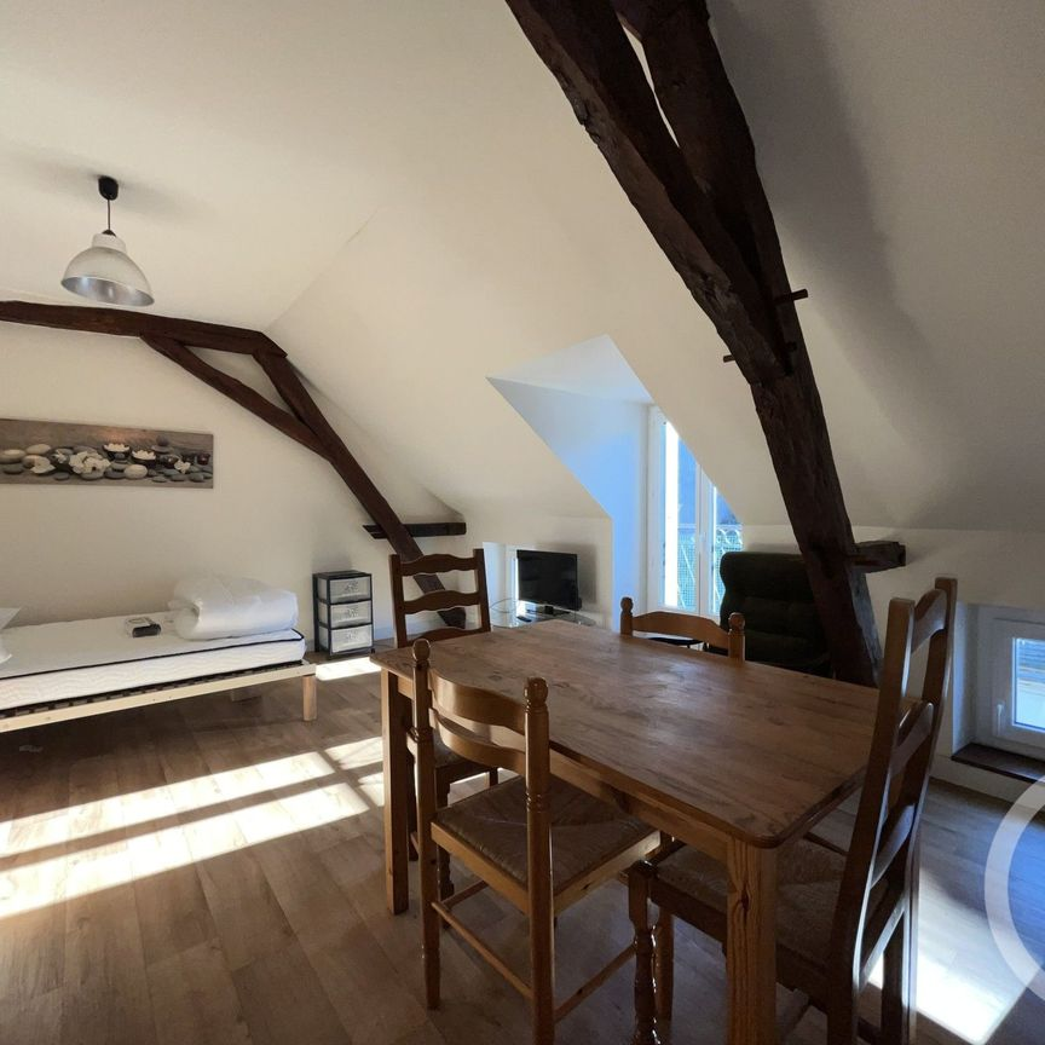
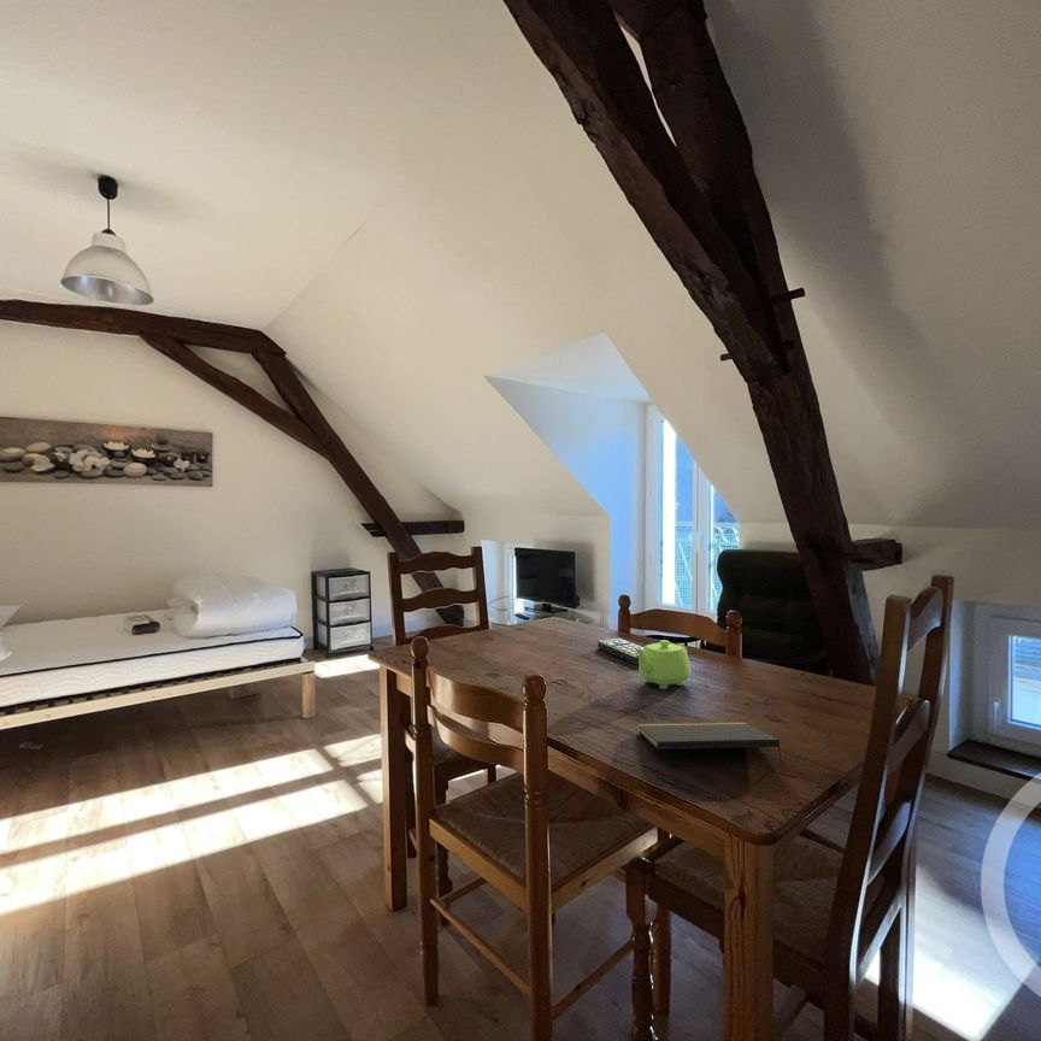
+ remote control (627, 649)
+ teapot (660, 661)
+ notepad (702, 734)
